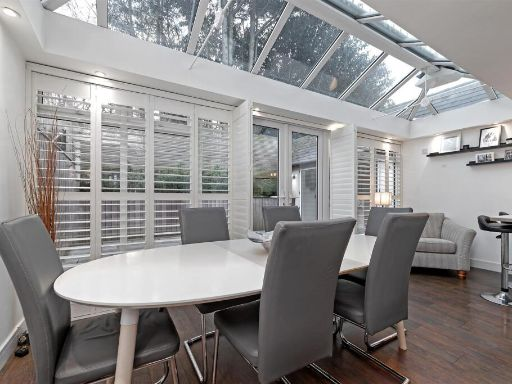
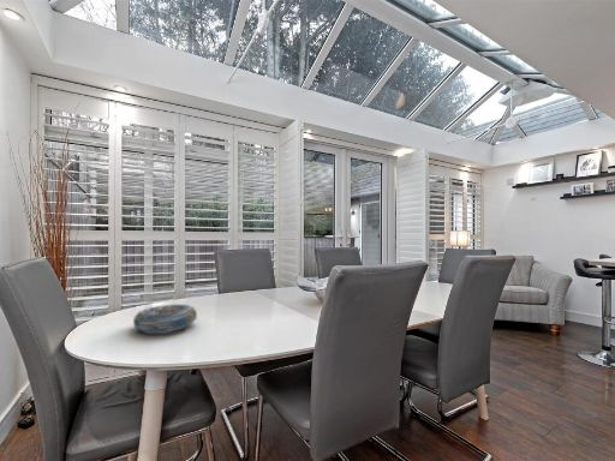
+ decorative bowl (166, 317)
